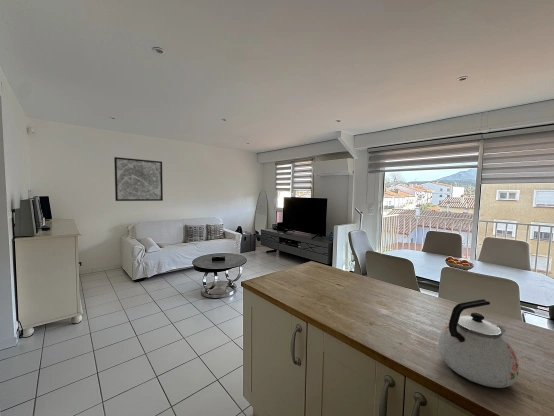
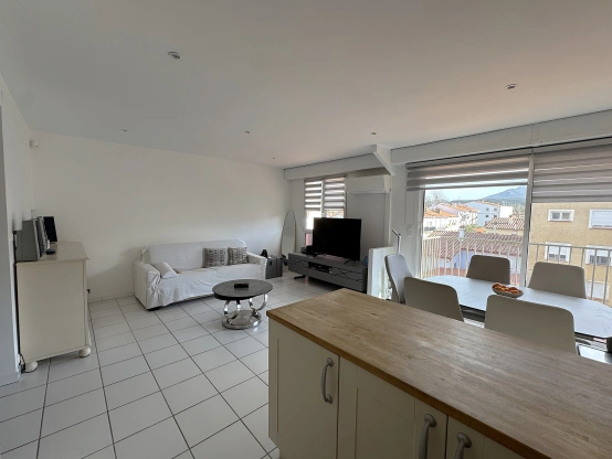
- wall art (140, 180)
- kettle (476, 335)
